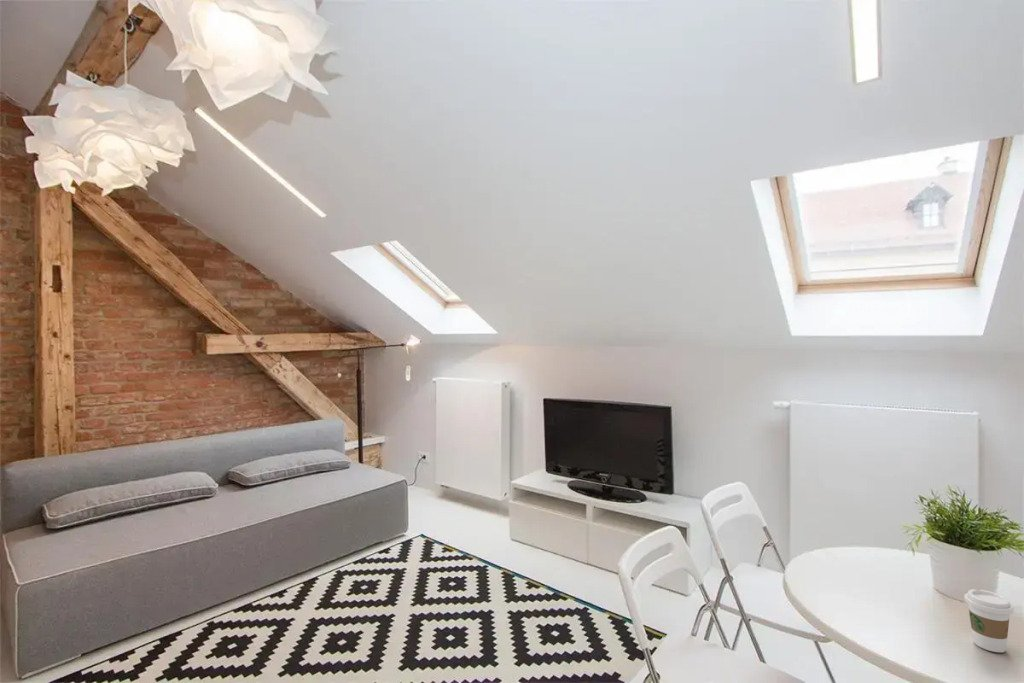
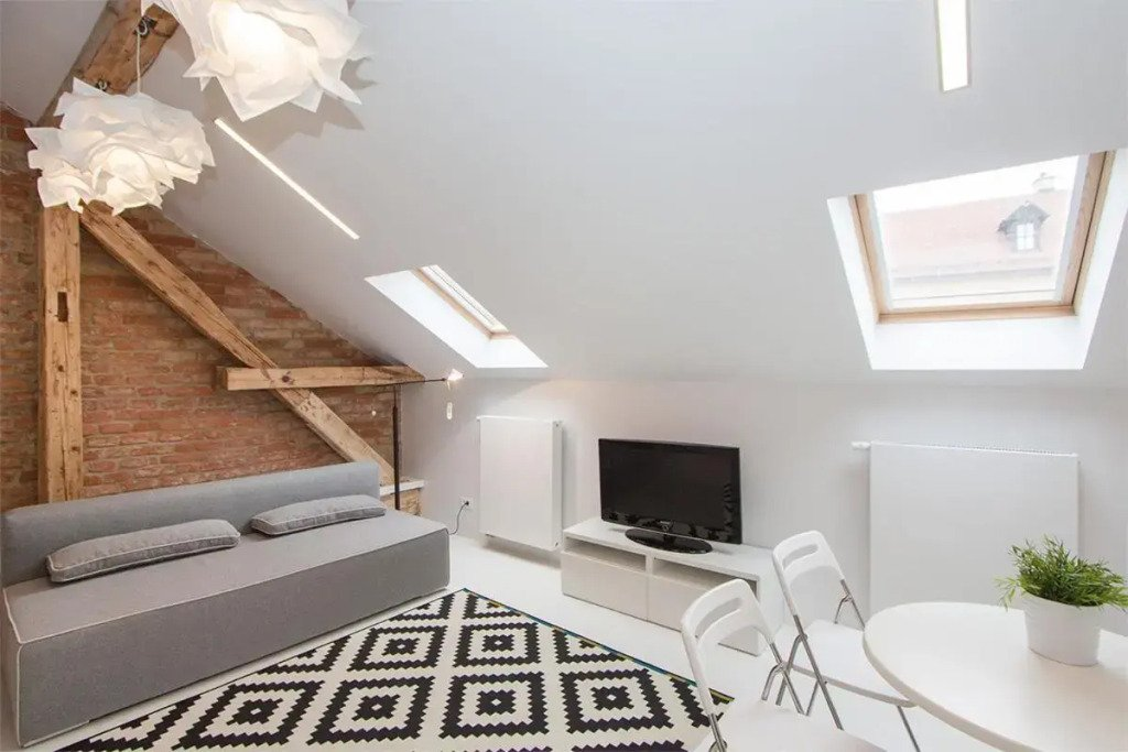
- coffee cup (988, 620)
